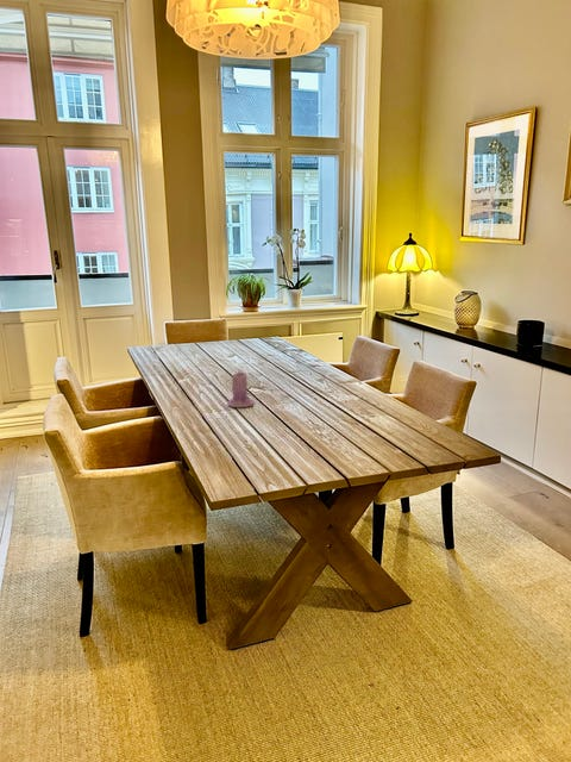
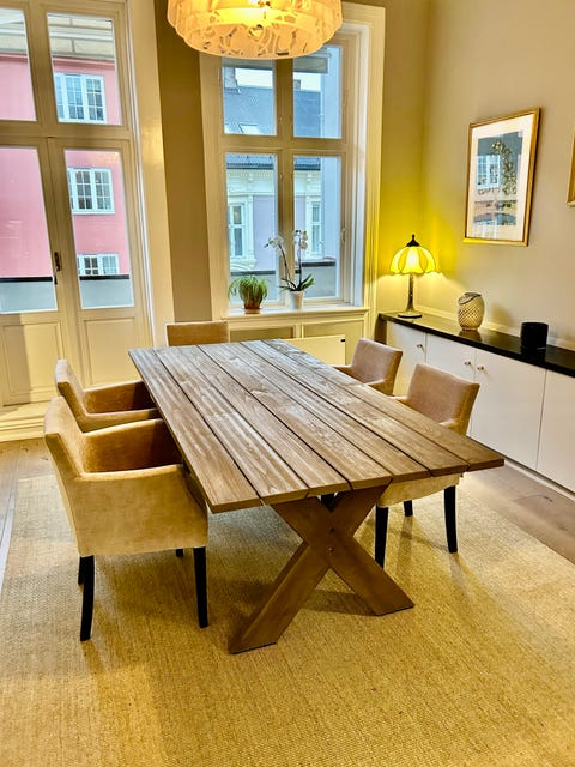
- candle (240, 386)
